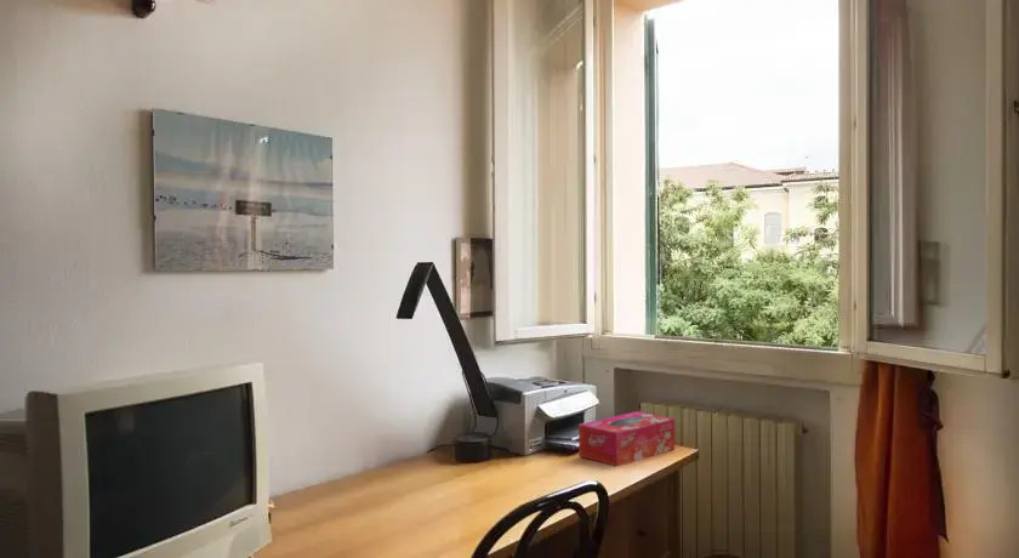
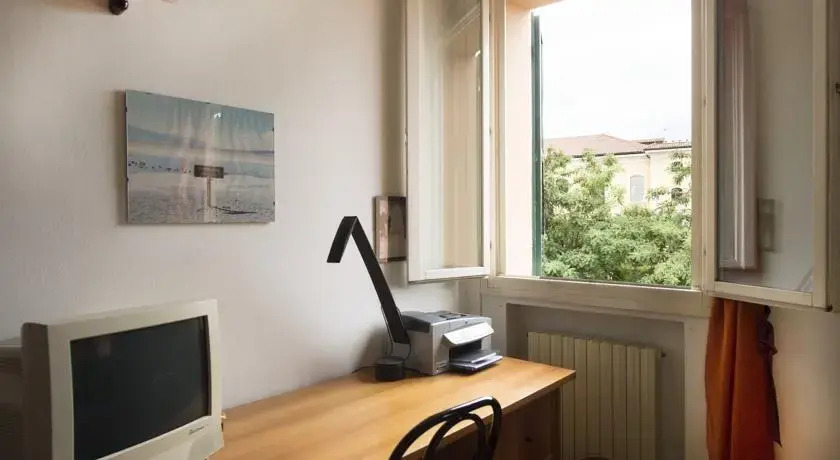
- tissue box (627, 437)
